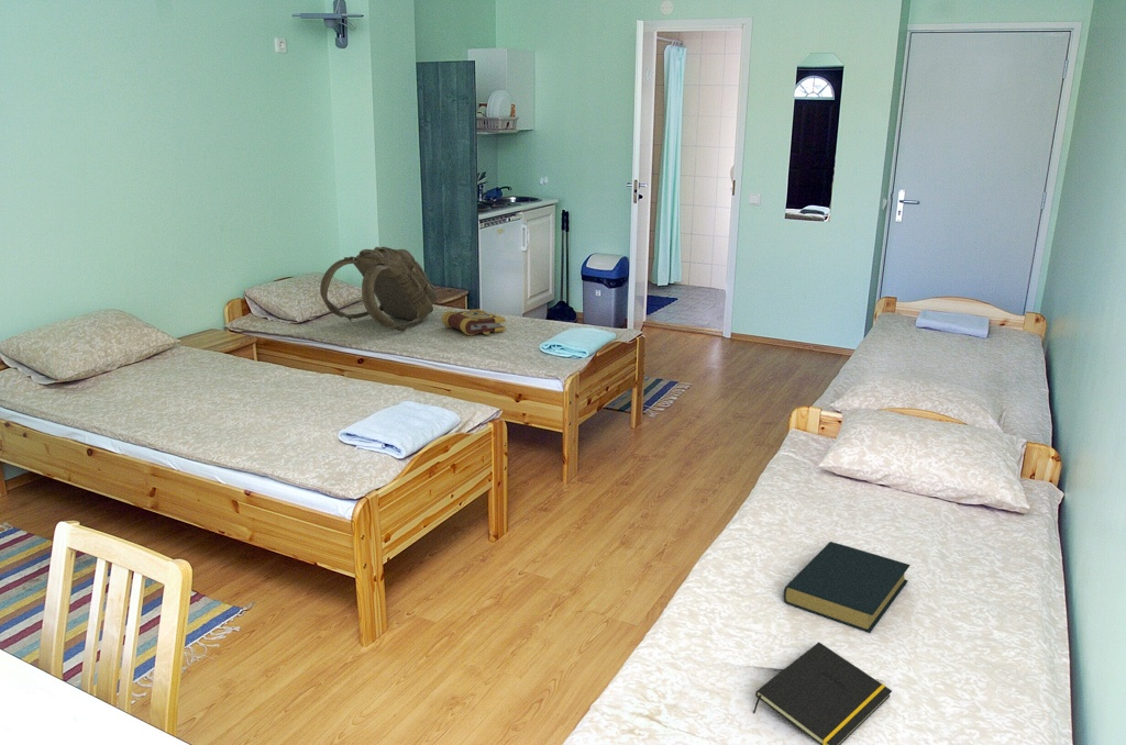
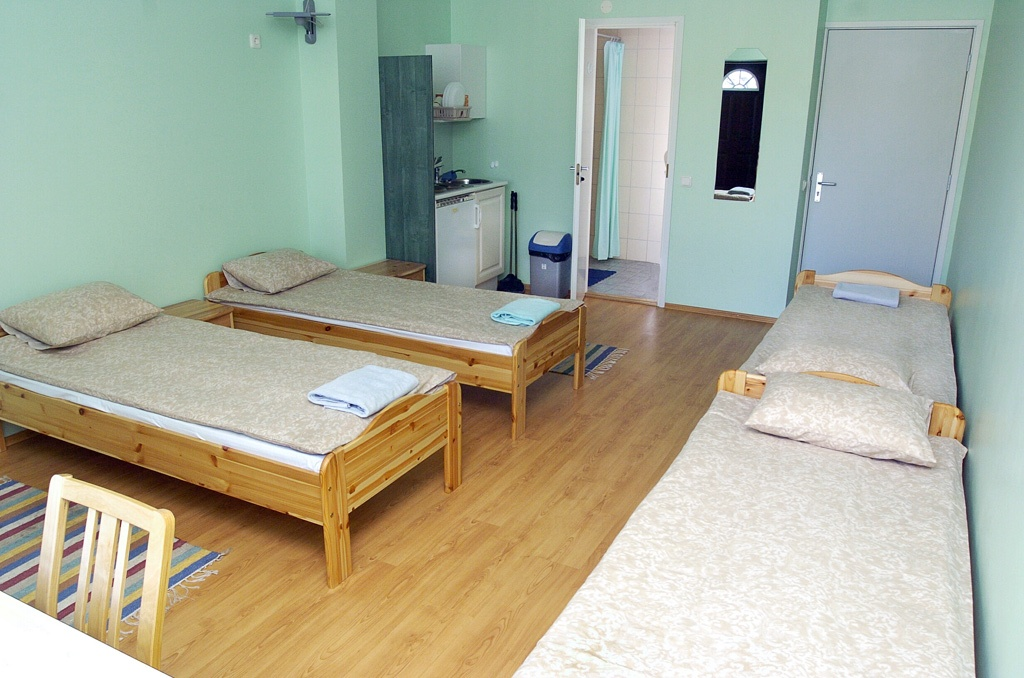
- notepad (825, 692)
- backpack (386, 286)
- hardback book (848, 582)
- book (475, 321)
